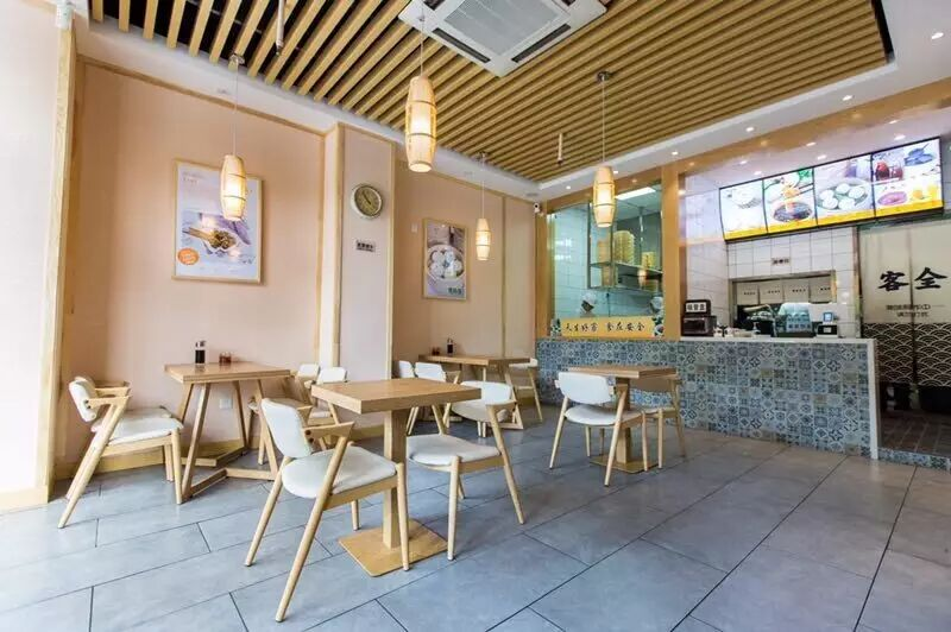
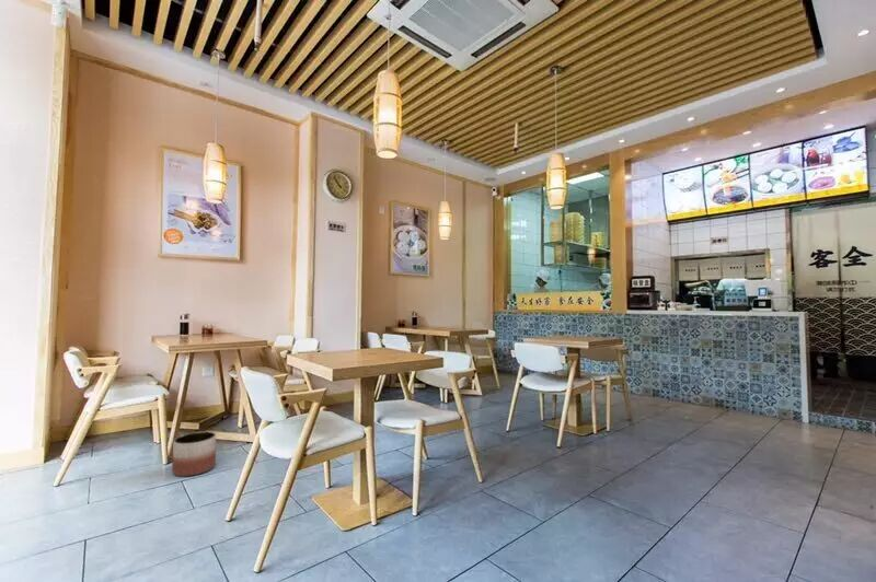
+ planter (194, 453)
